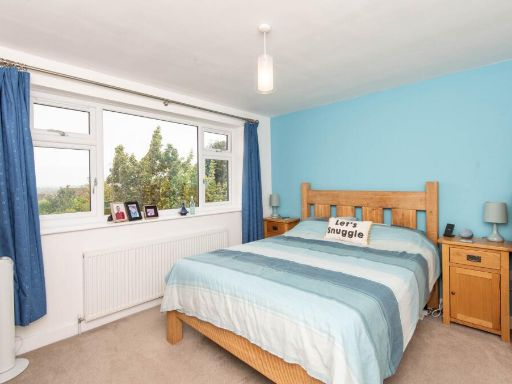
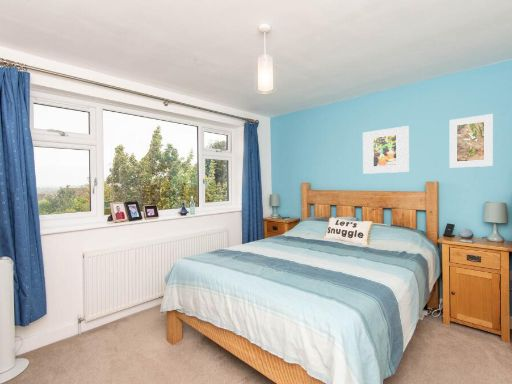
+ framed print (470, 142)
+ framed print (384, 151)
